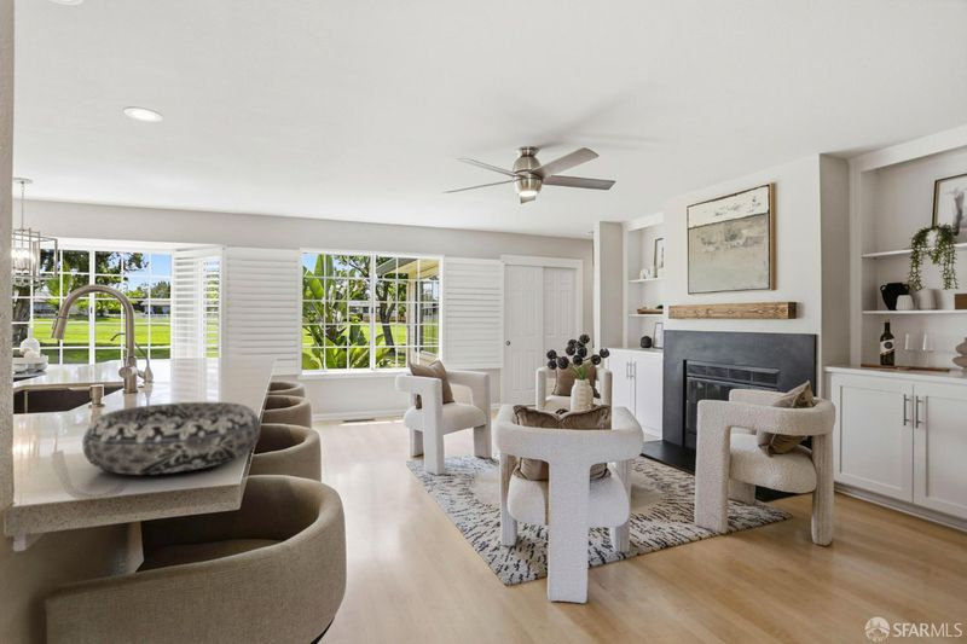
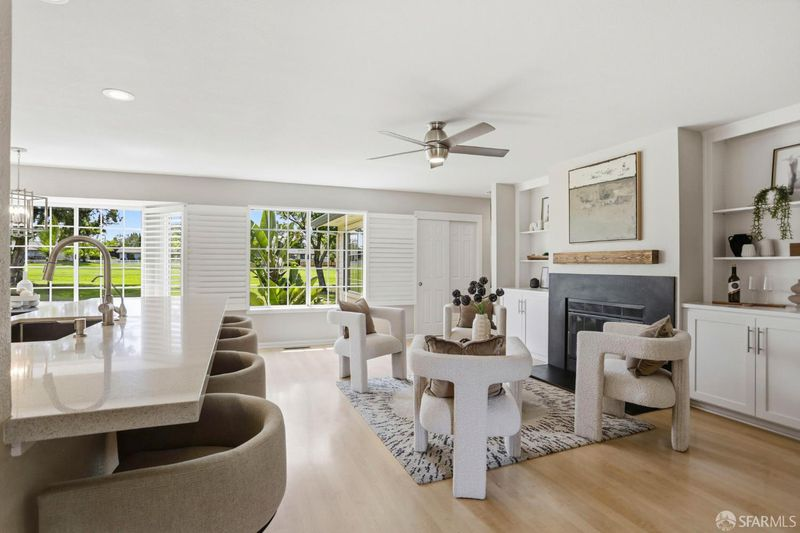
- decorative bowl (178, 435)
